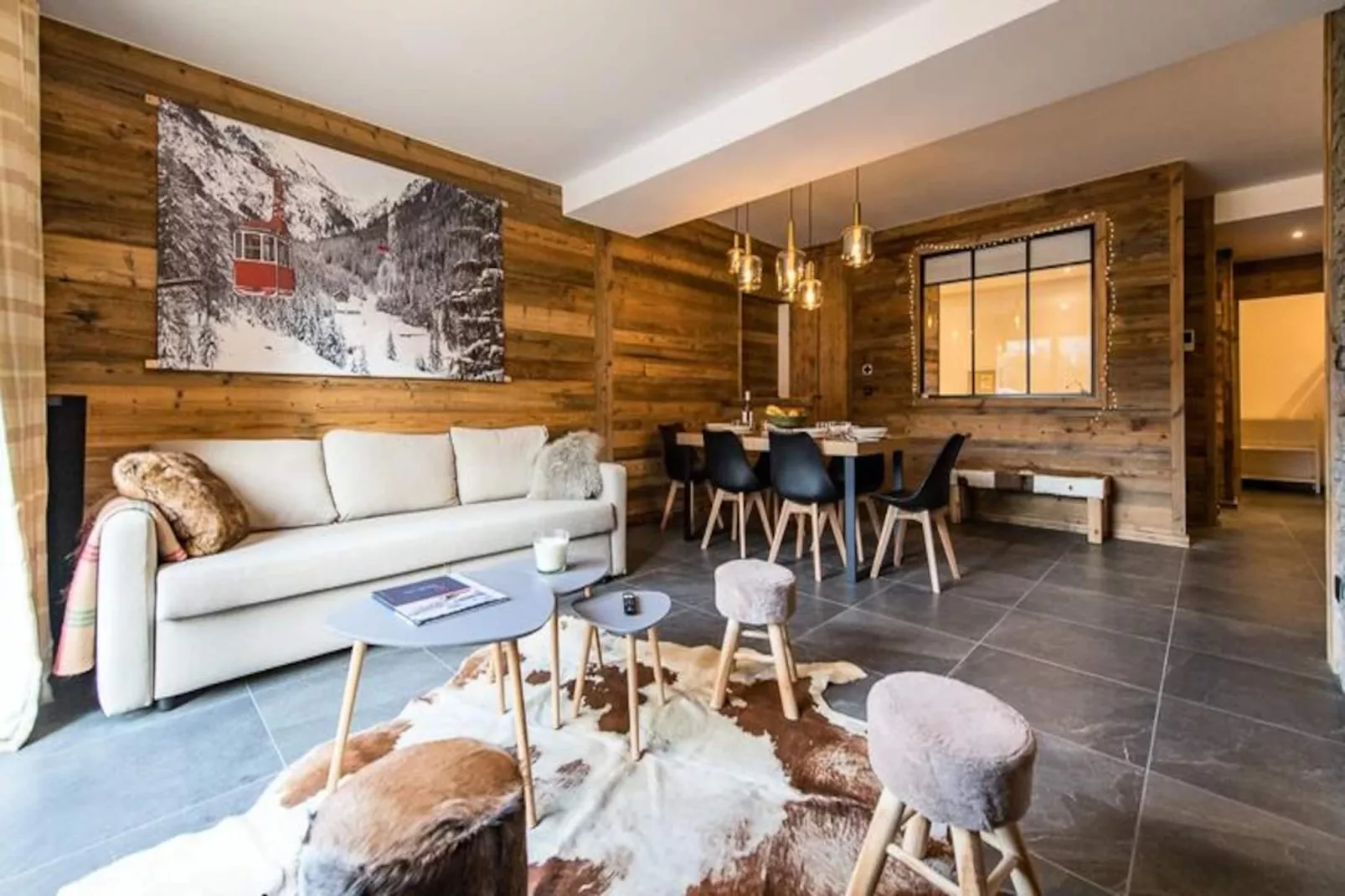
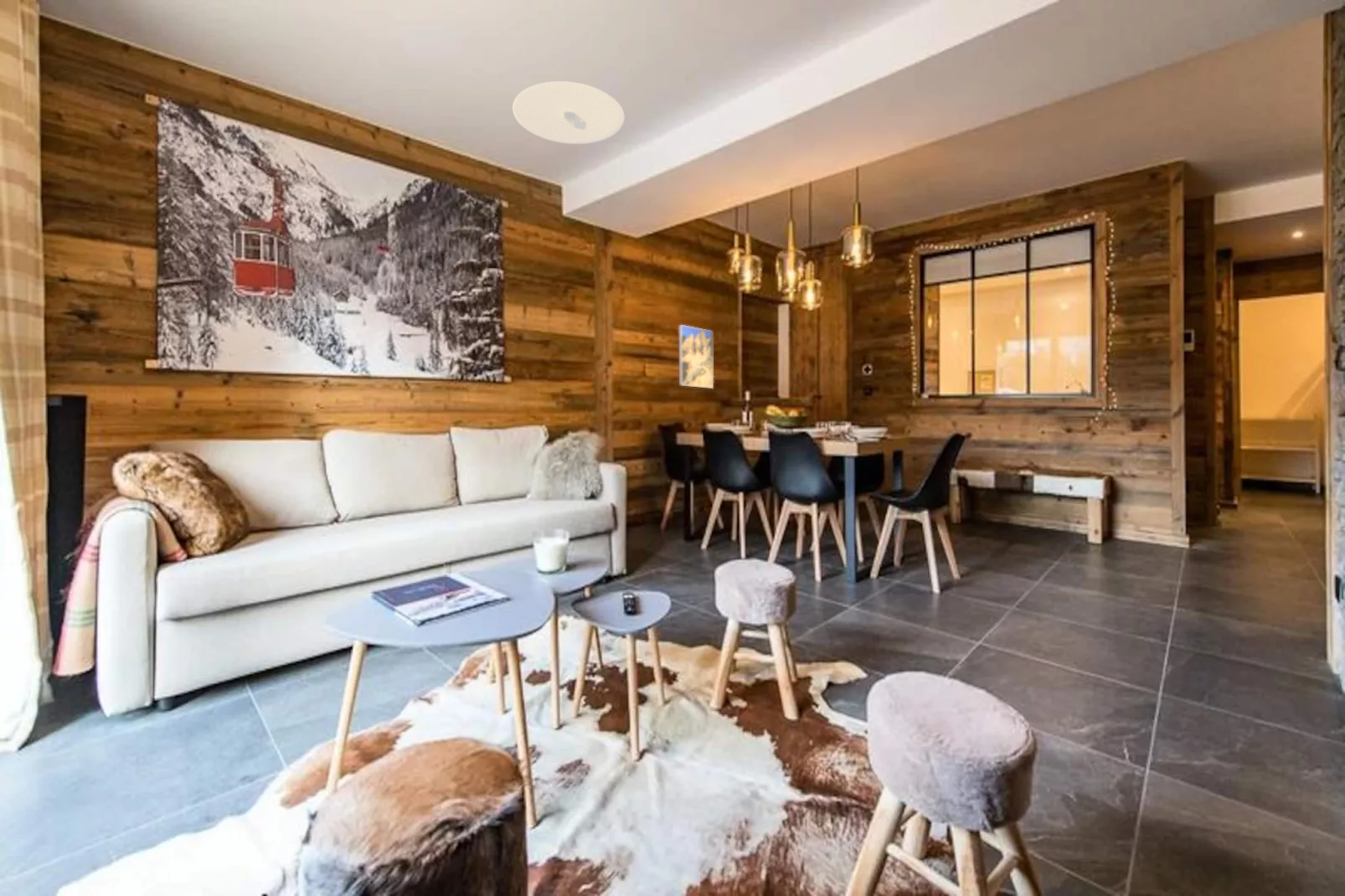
+ ceiling light (569, 111)
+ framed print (696, 357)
